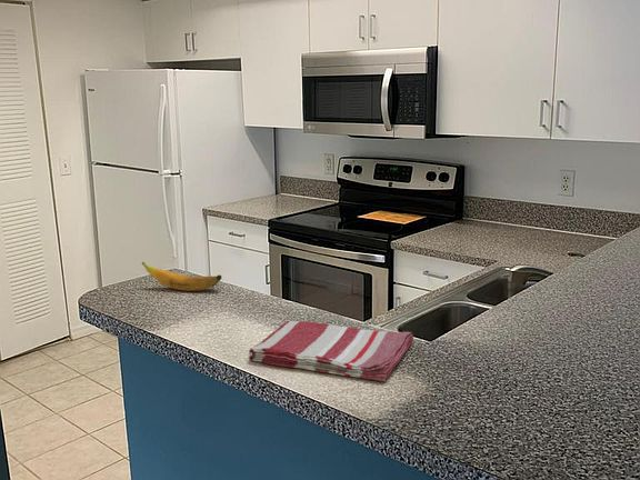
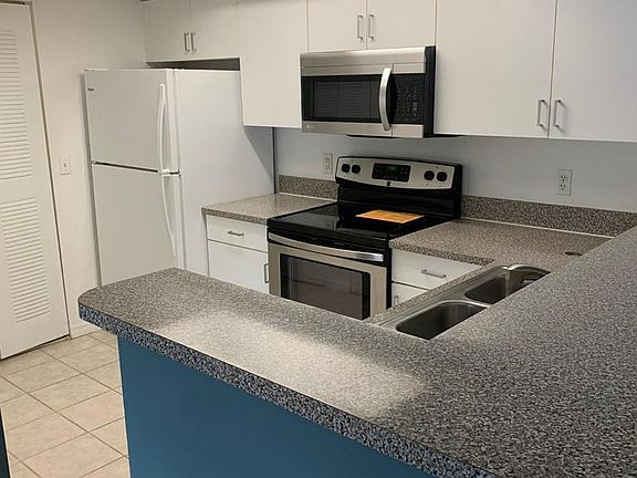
- dish towel (332, 344)
- banana (181, 276)
